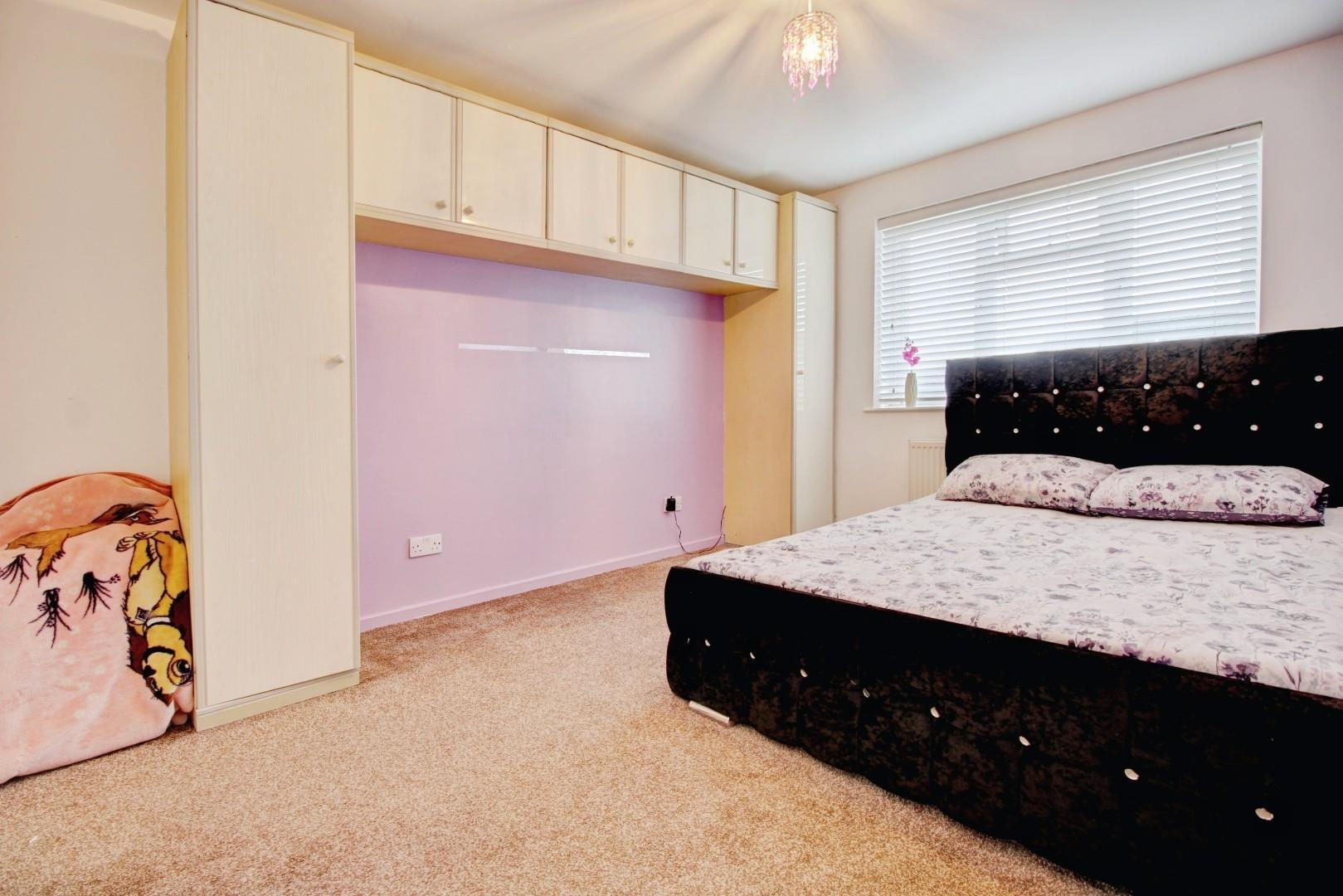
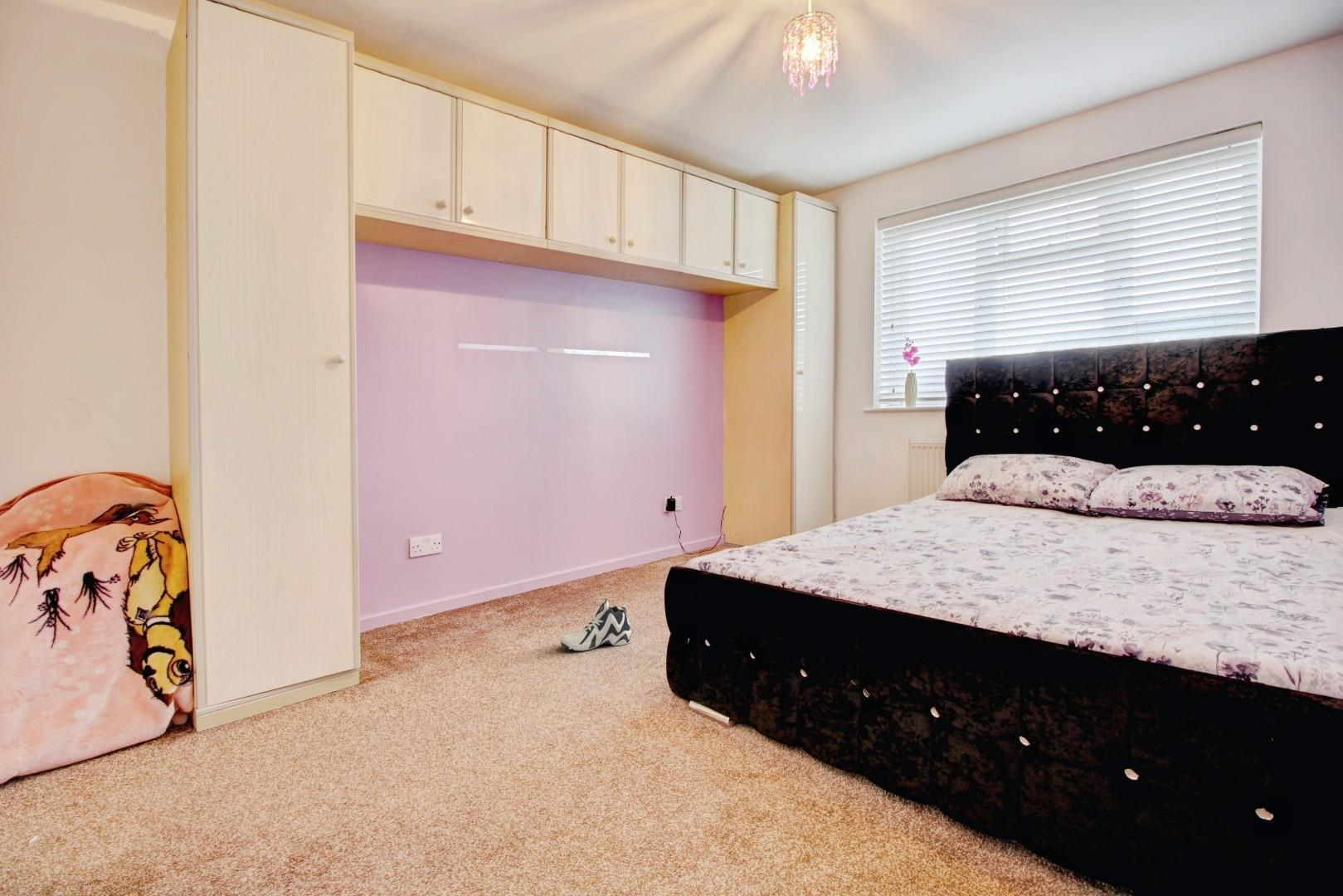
+ sneaker (596, 621)
